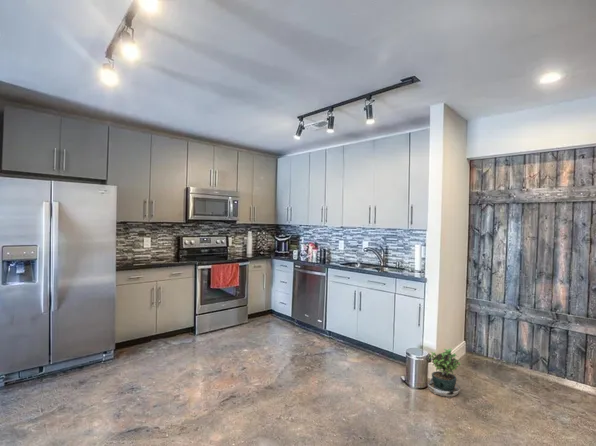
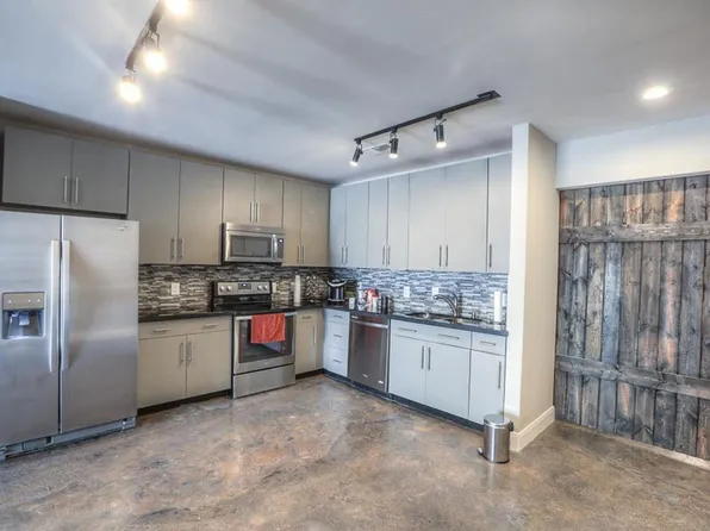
- potted plant (446, 370)
